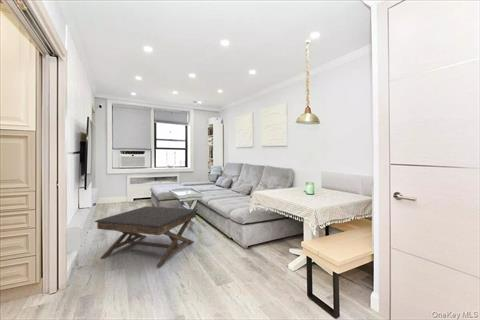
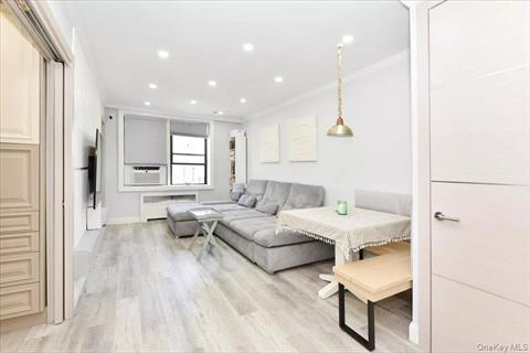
- coffee table (151, 231)
